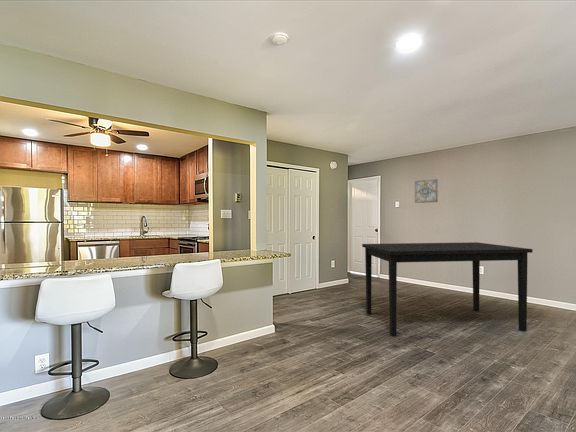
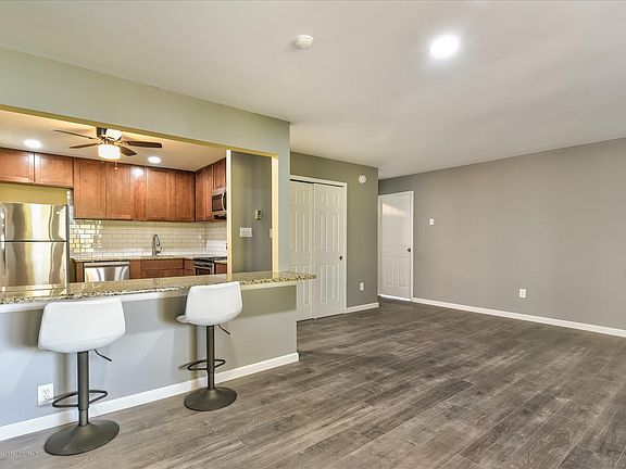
- wall art (425, 191)
- dining table (439, 261)
